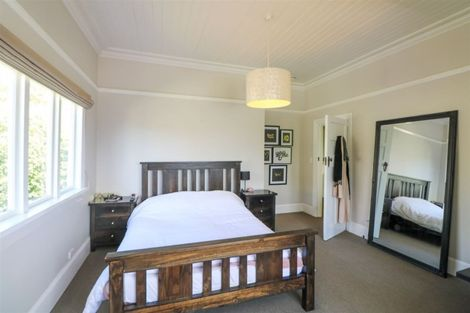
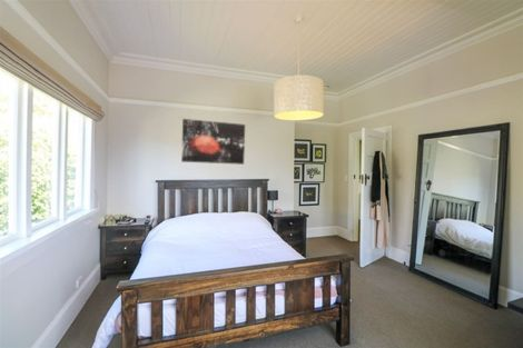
+ wall art (214, 142)
